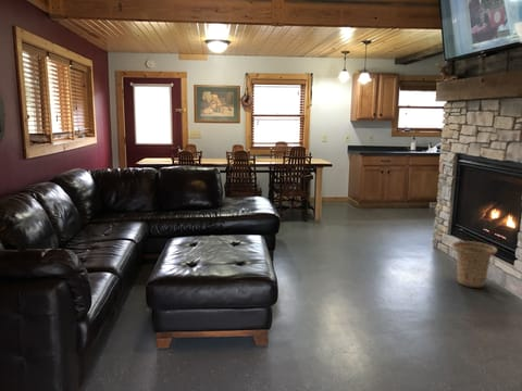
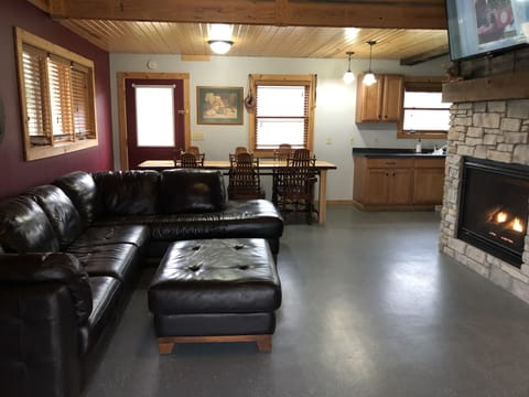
- basket (472, 264)
